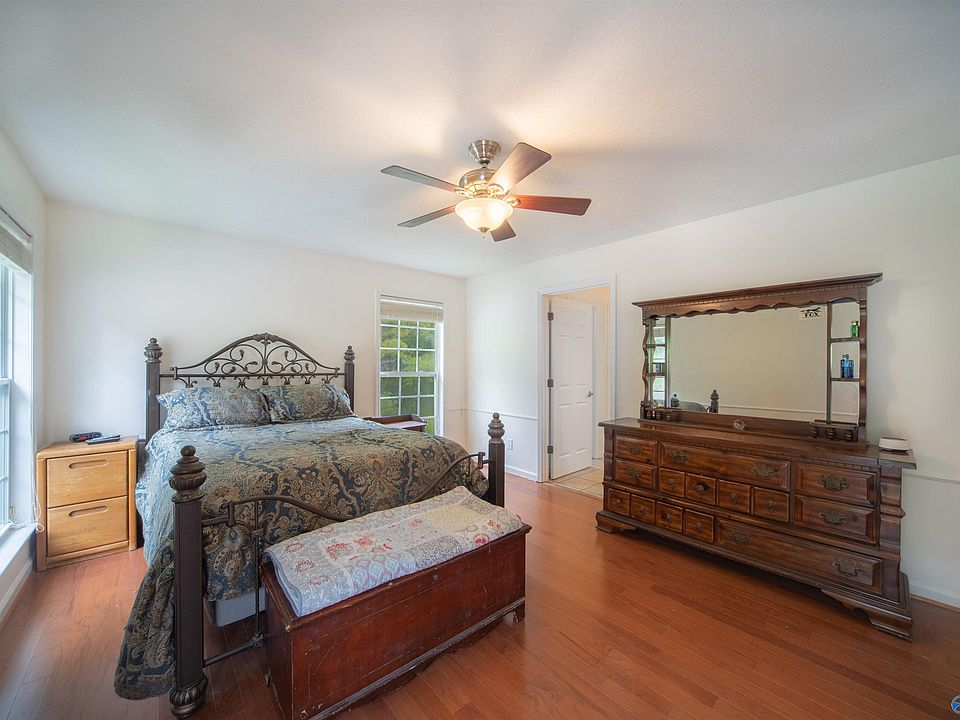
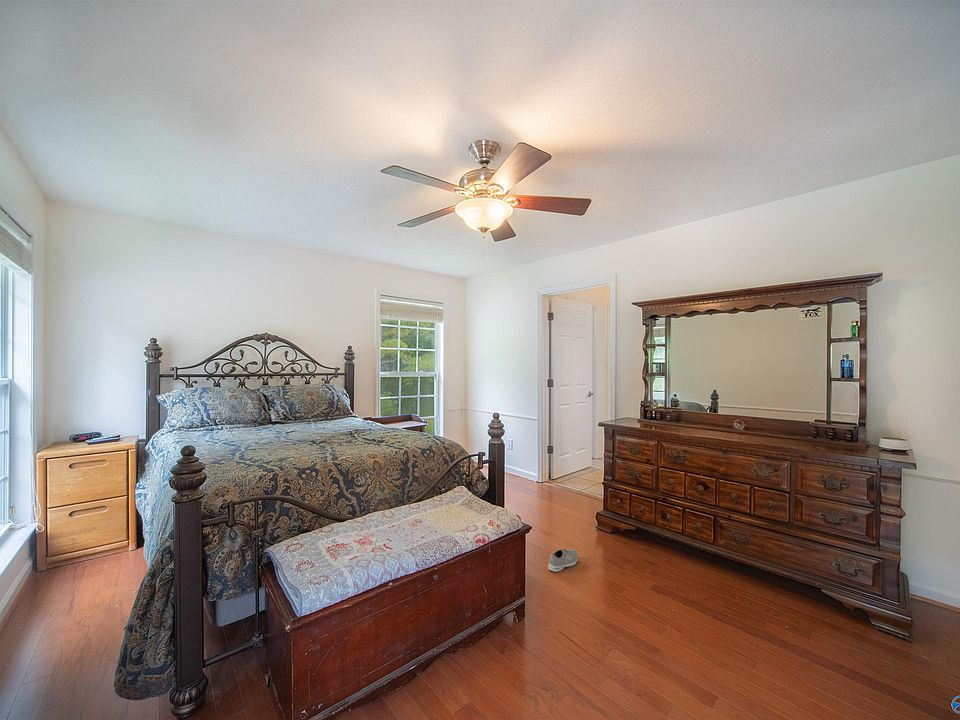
+ sneaker (564, 556)
